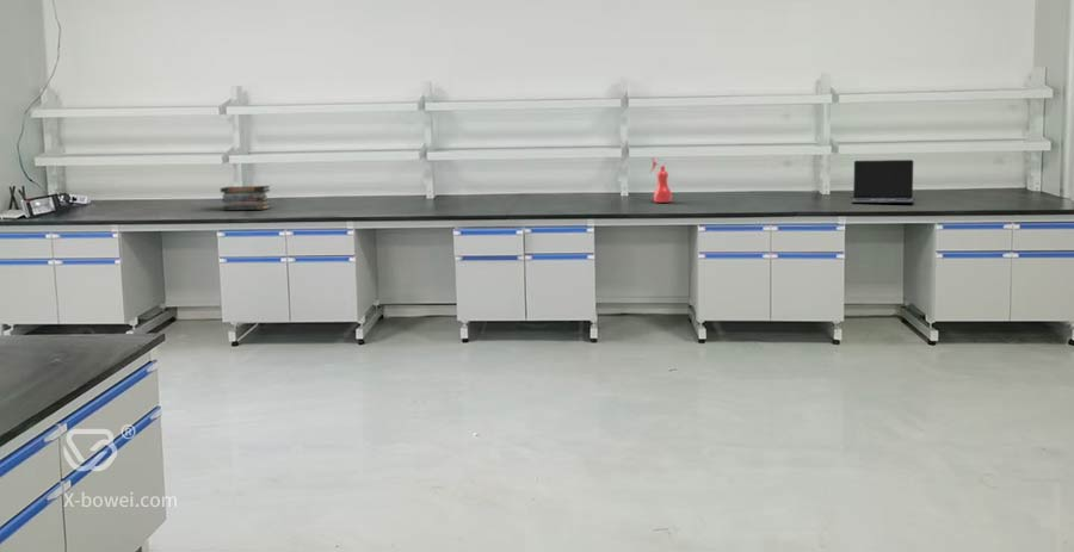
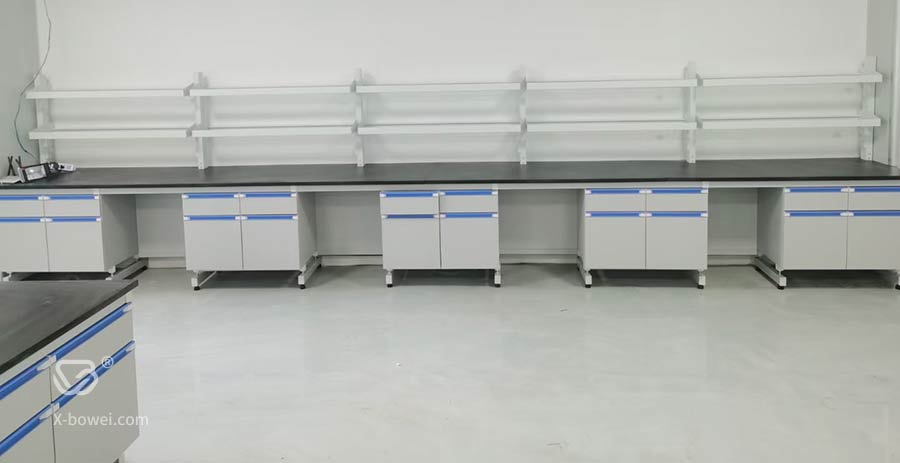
- book stack (245, 198)
- laptop (882, 181)
- spray bottle (660, 179)
